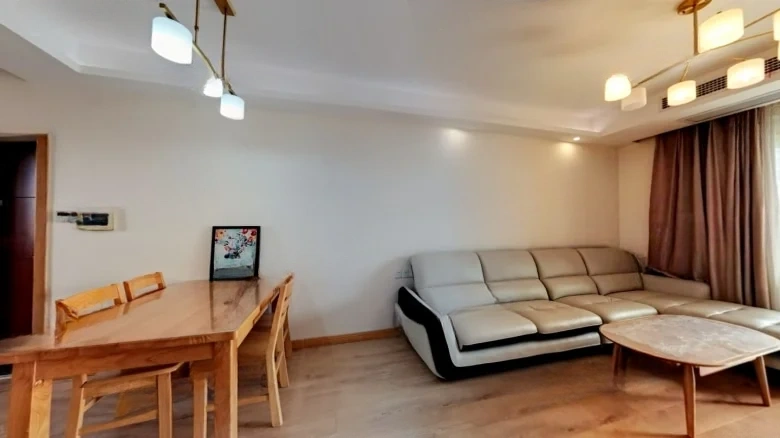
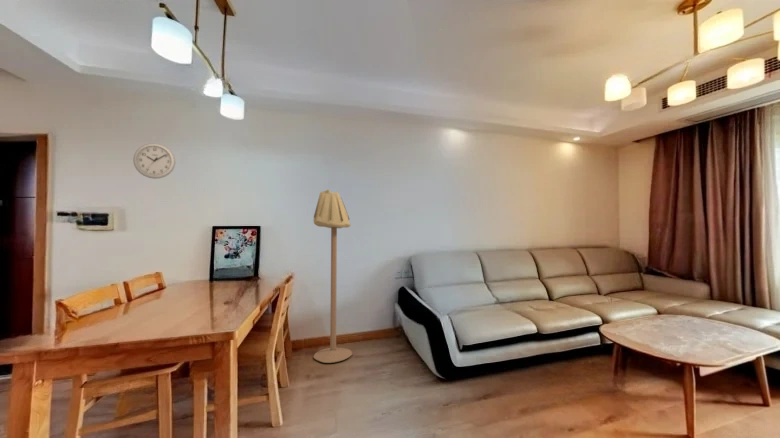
+ wall clock (154, 160)
+ floor lamp (332, 270)
